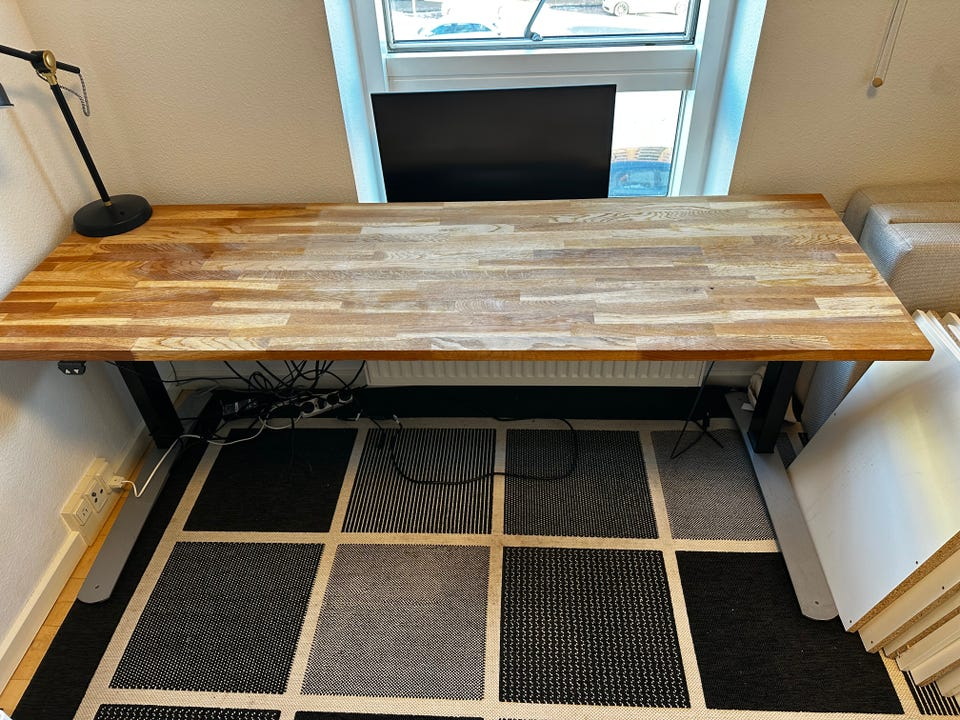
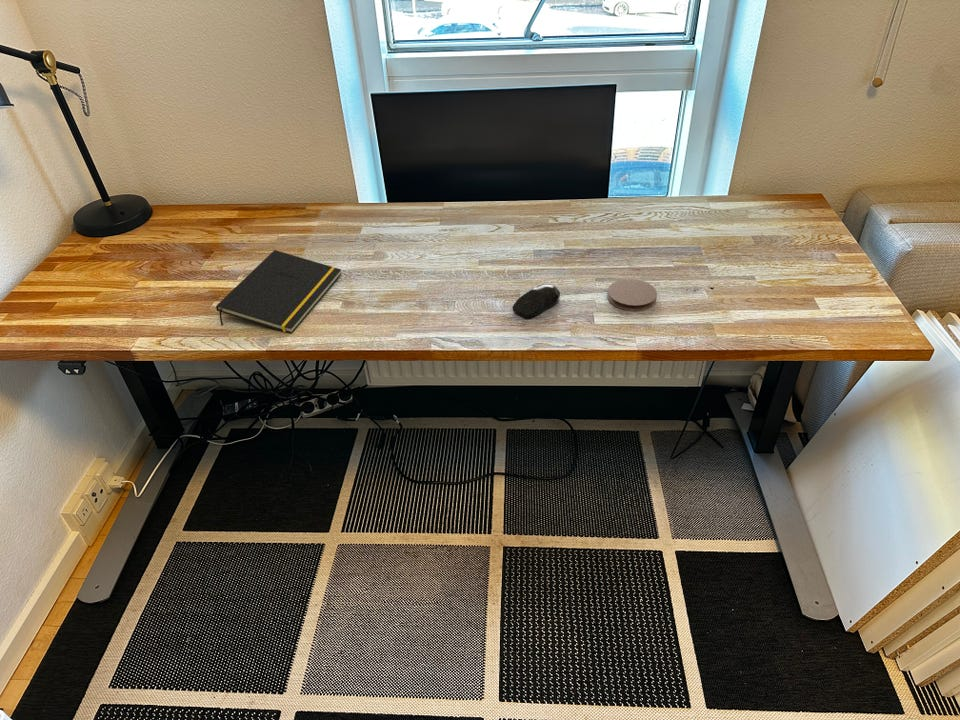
+ coaster (632, 294)
+ notepad (282, 289)
+ computer mouse (536, 298)
